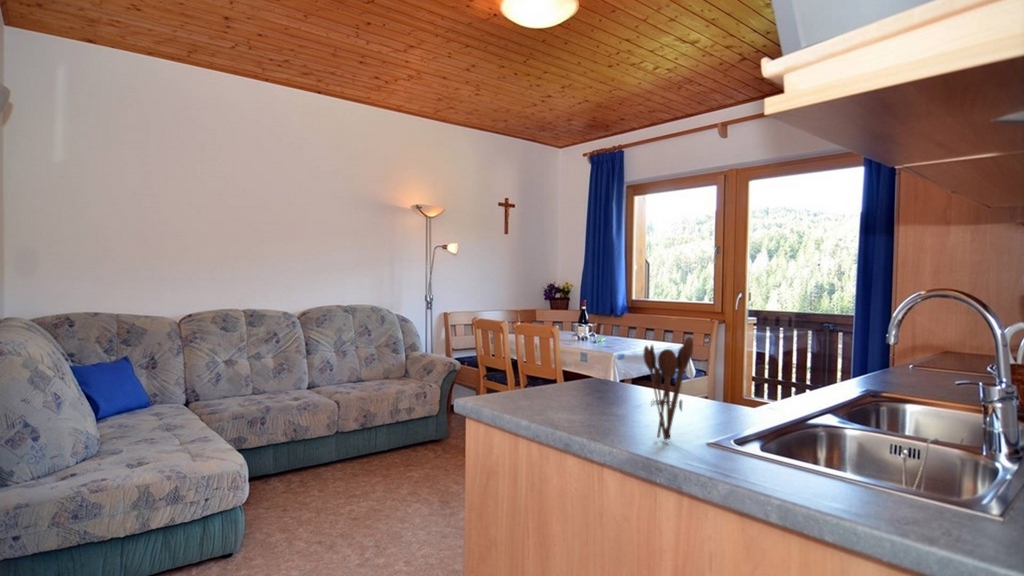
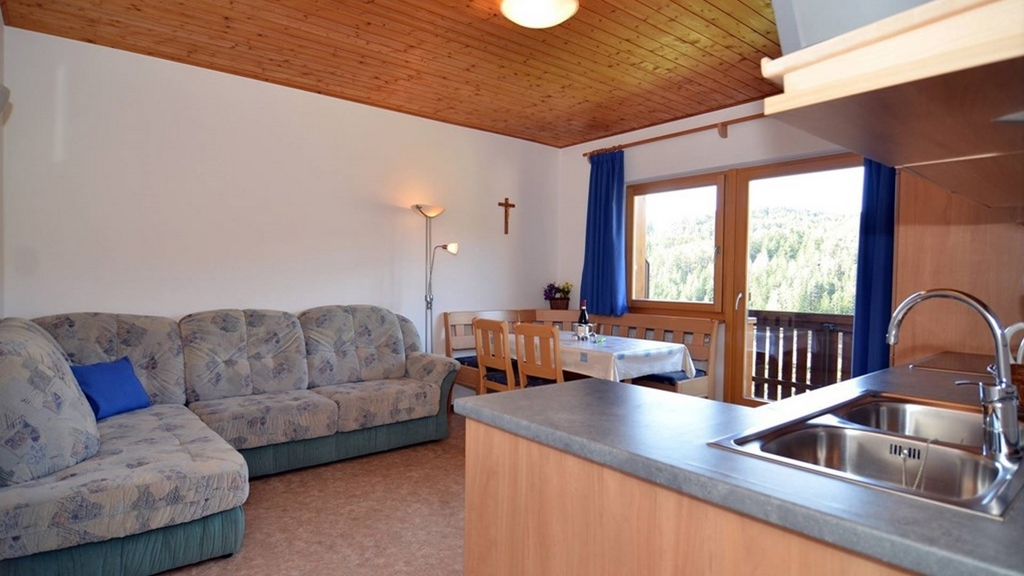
- utensil holder (669, 387)
